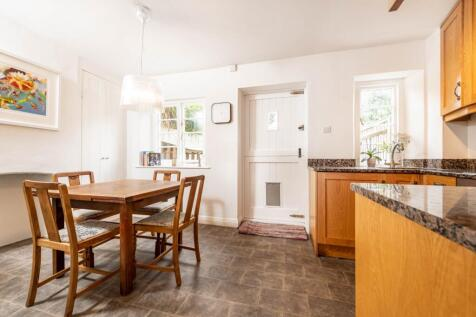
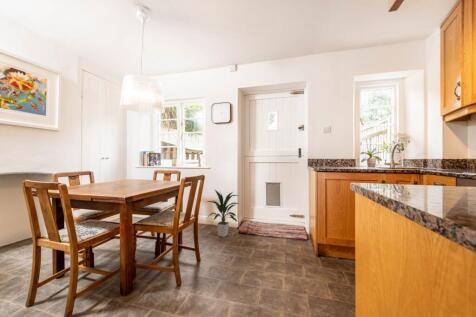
+ indoor plant (224, 212)
